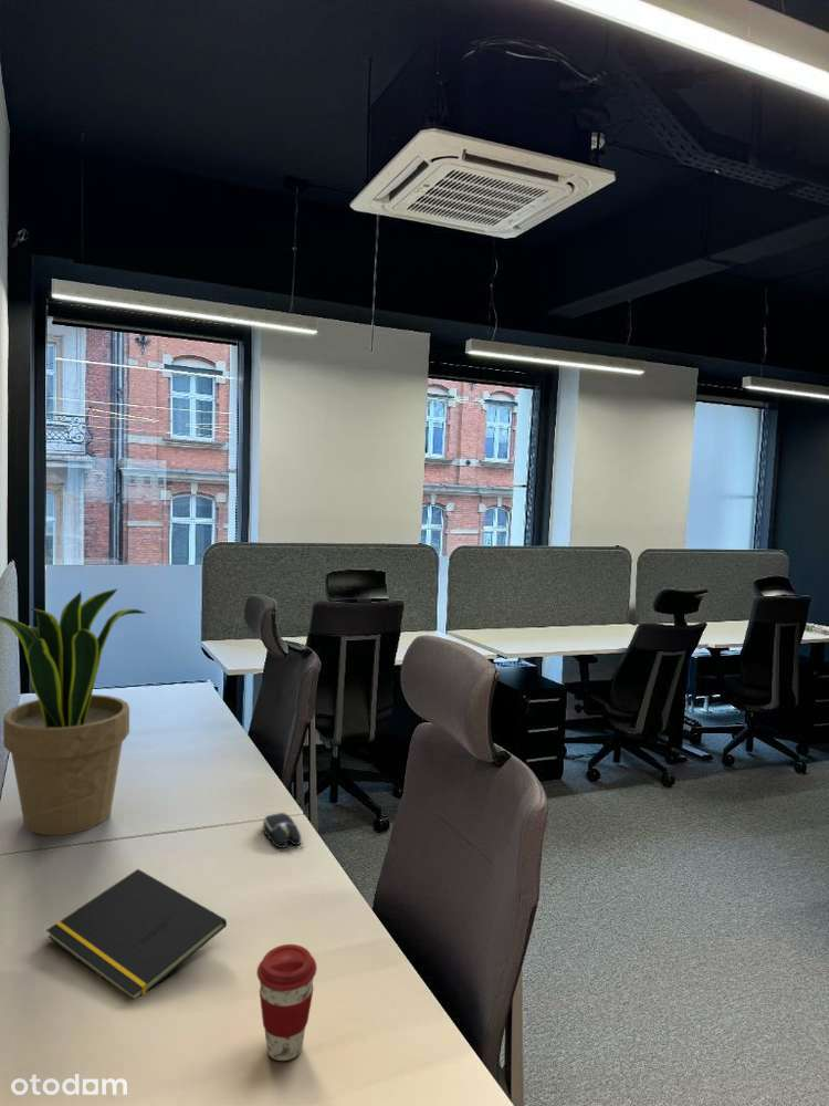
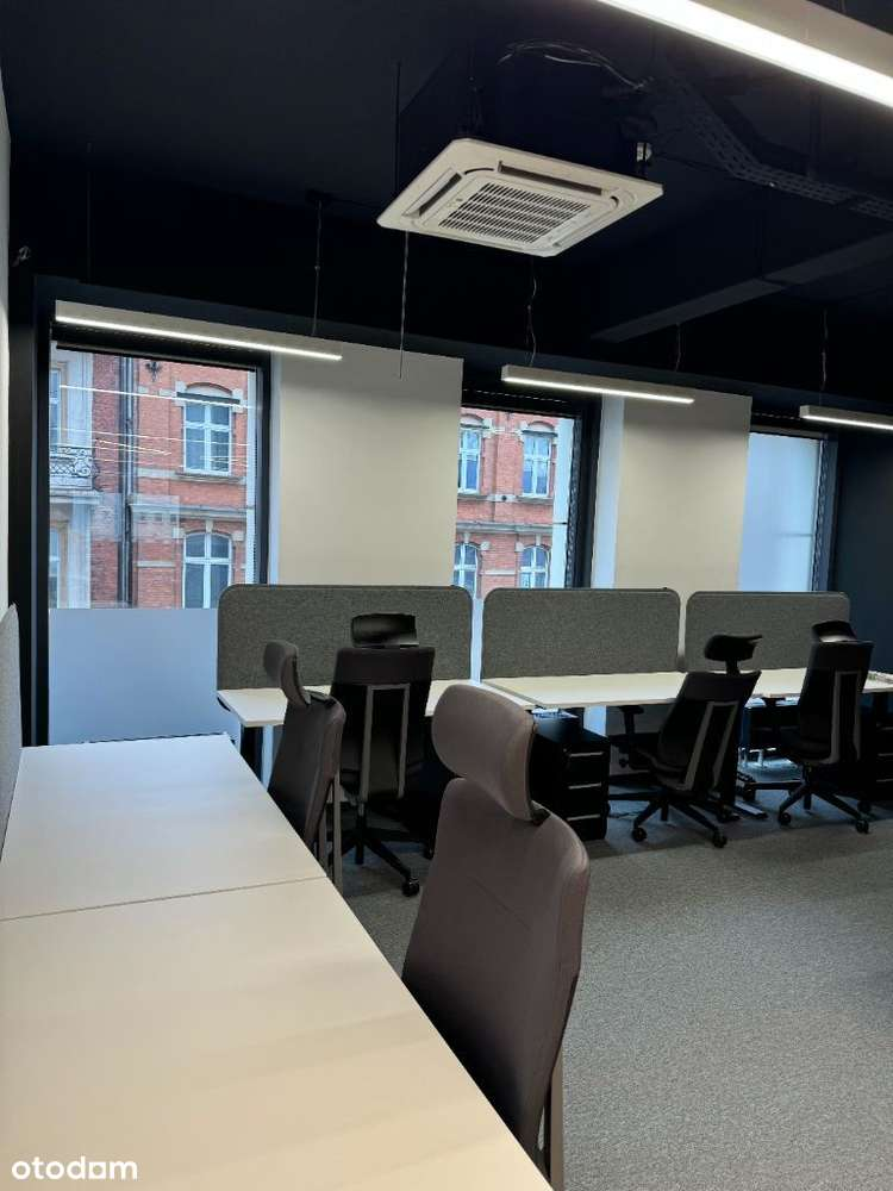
- computer mouse (281, 827)
- notepad (136, 928)
- potted plant (69, 703)
- coffee cup (285, 1003)
